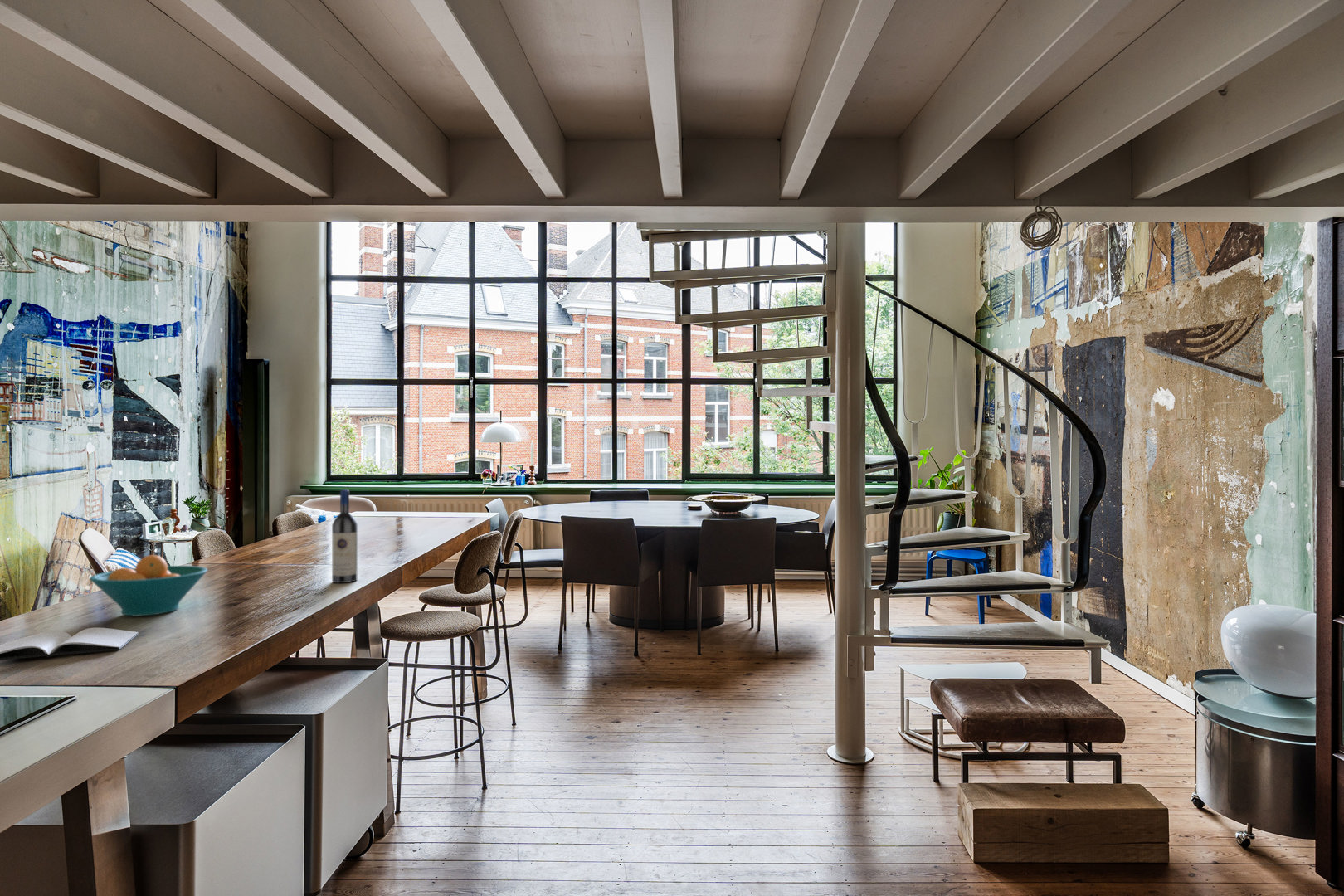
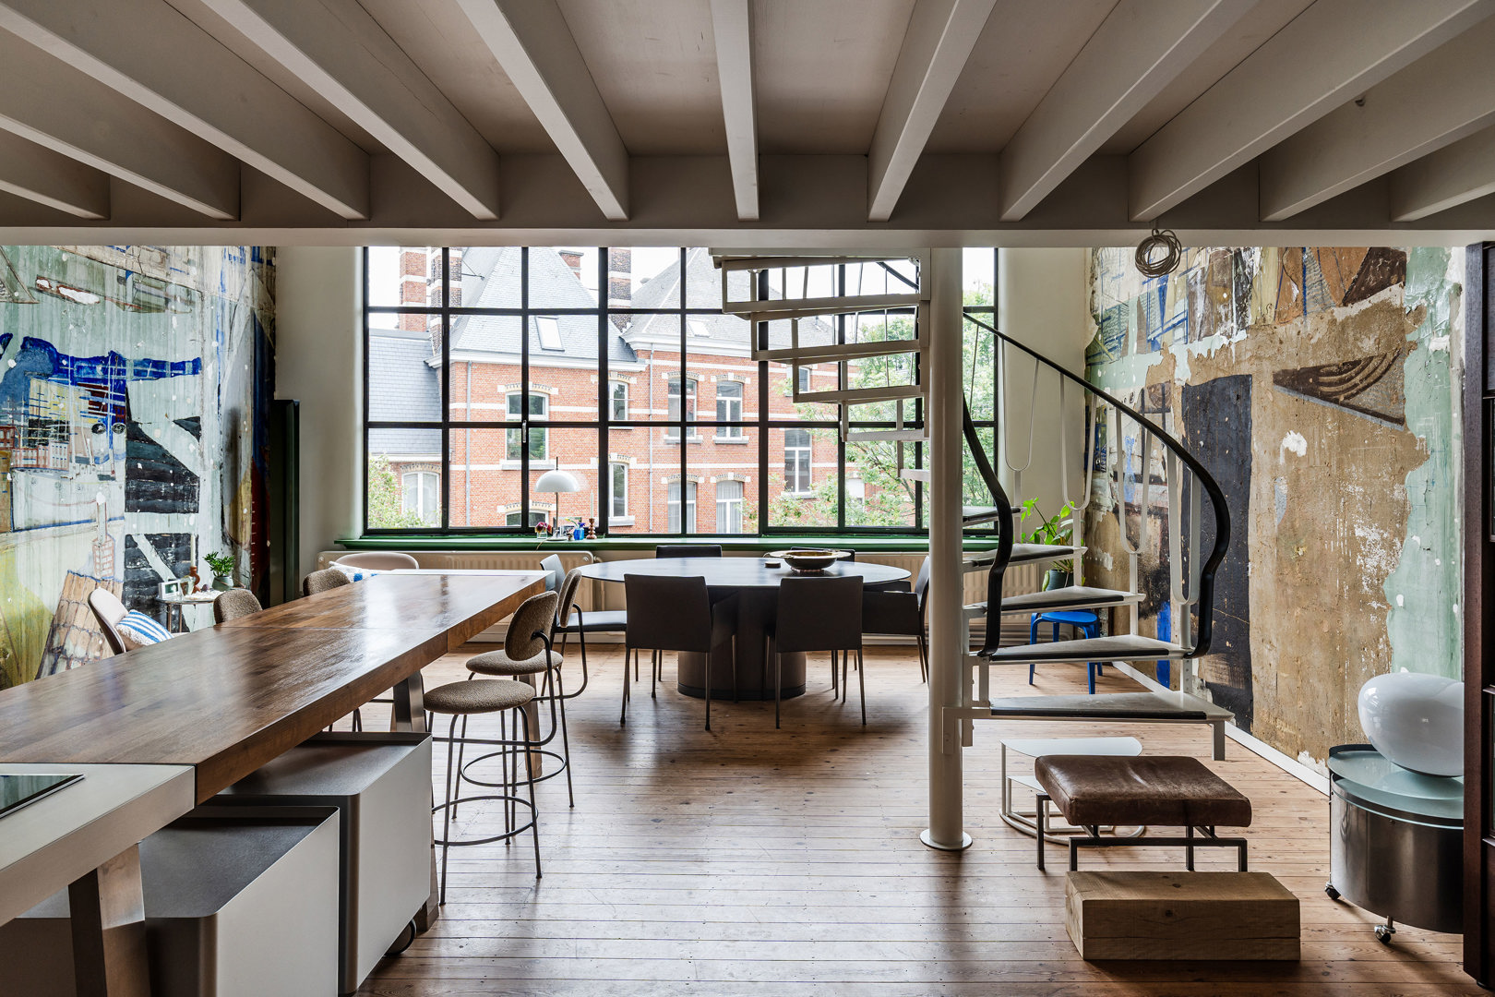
- fruit bowl (150, 583)
- wine bottle (344, 535)
- book (61, 642)
